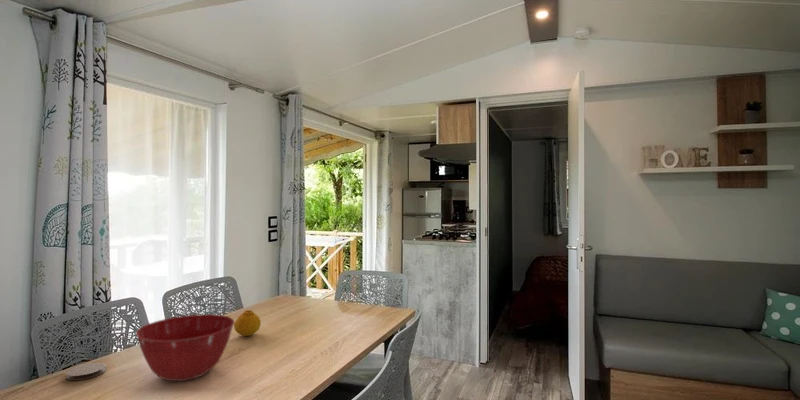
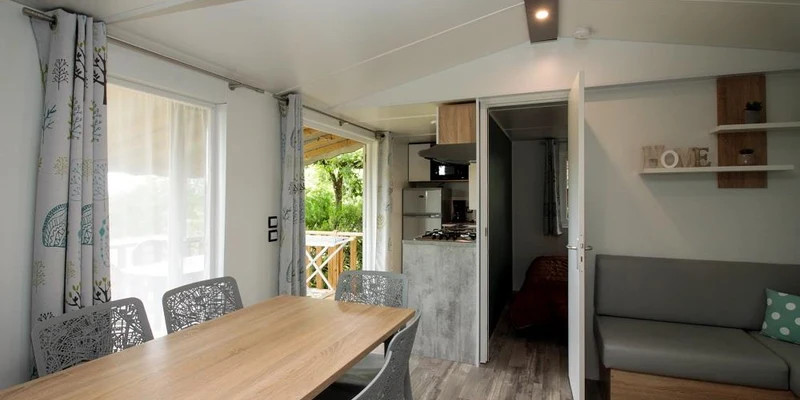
- coaster (86, 371)
- fruit (247, 322)
- mixing bowl (187, 348)
